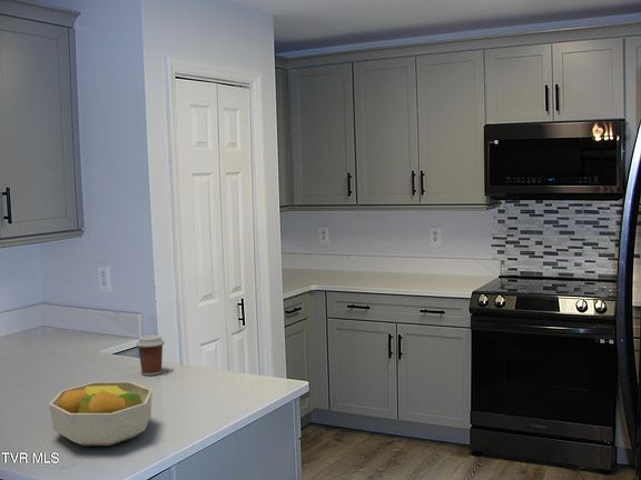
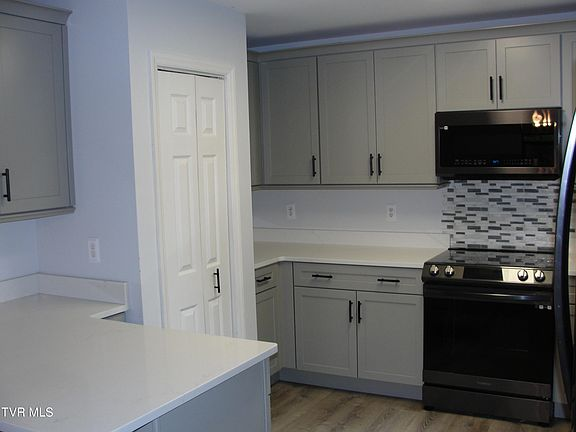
- fruit bowl (102, 406)
- coffee cup (150, 354)
